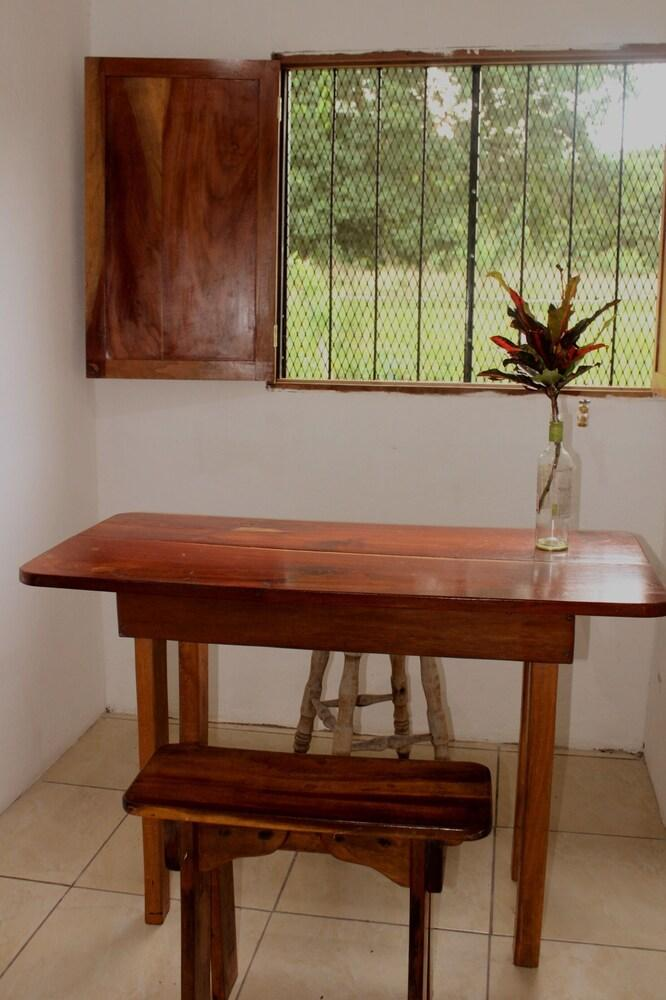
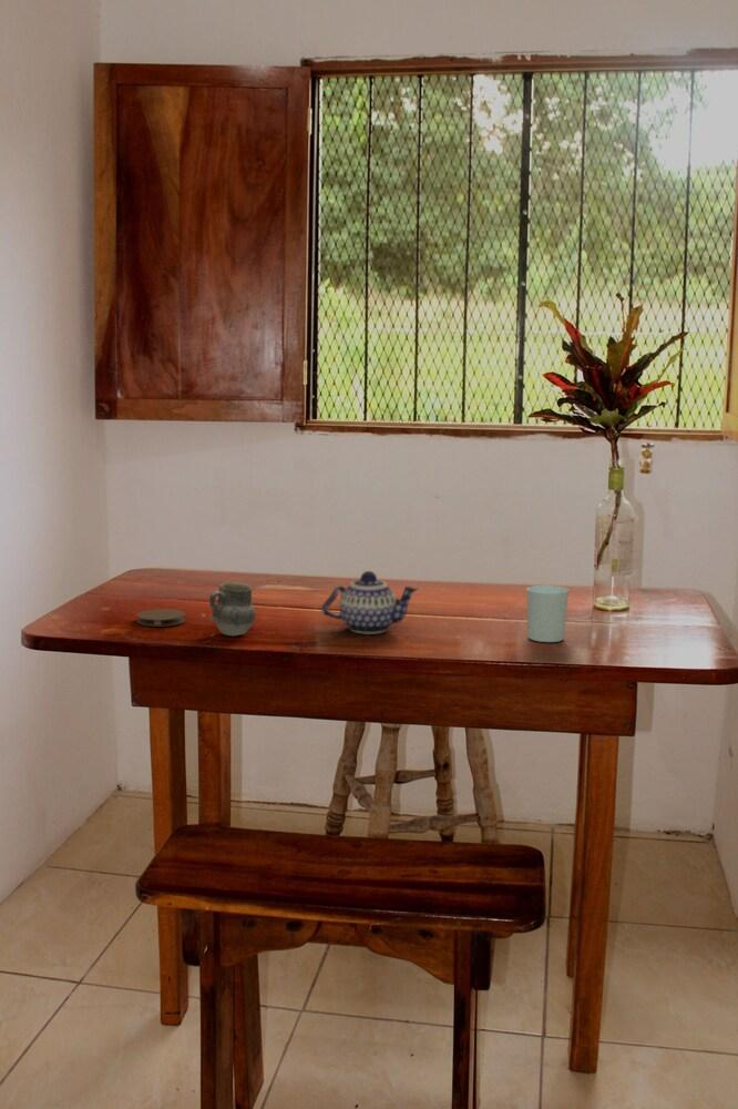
+ cup (546, 613)
+ cup (230, 609)
+ coaster (161, 617)
+ teapot (369, 600)
